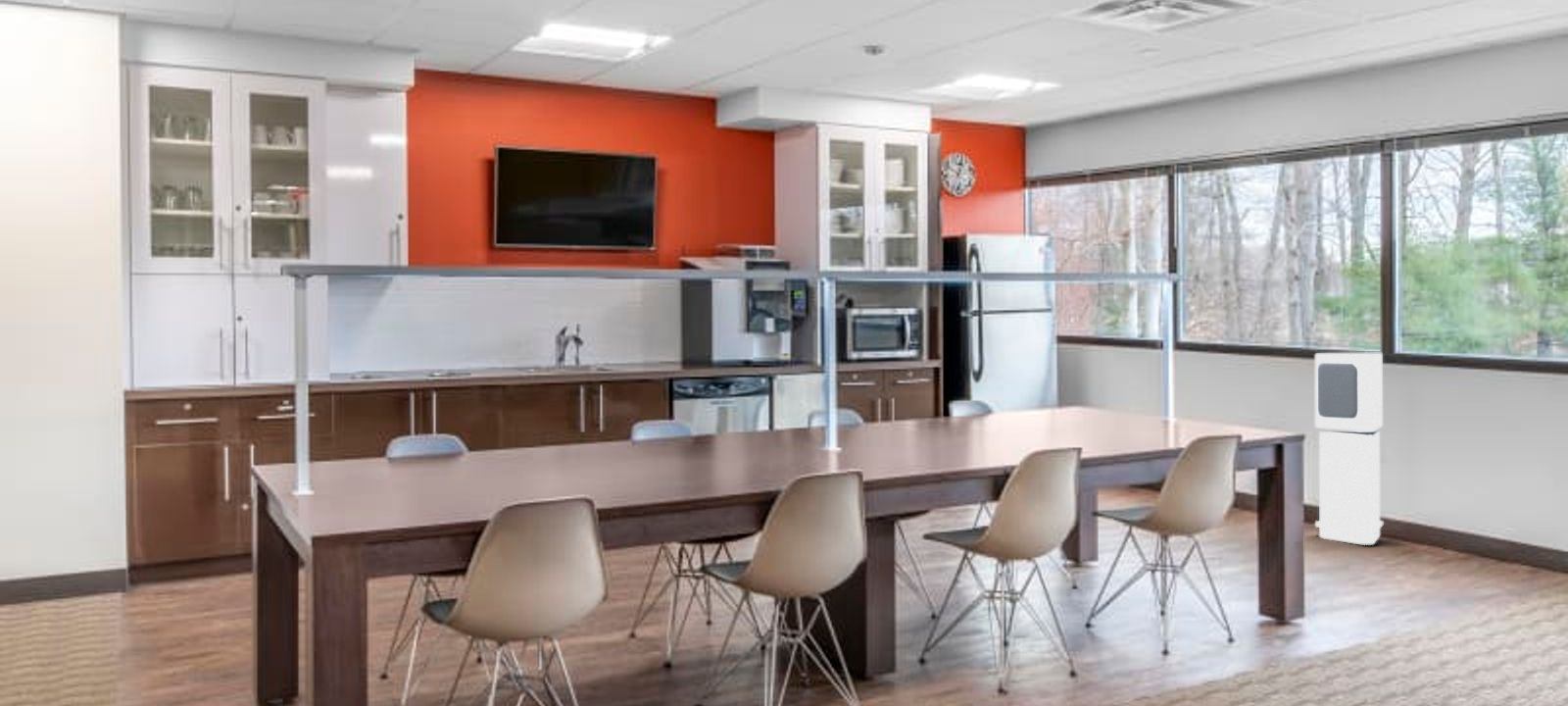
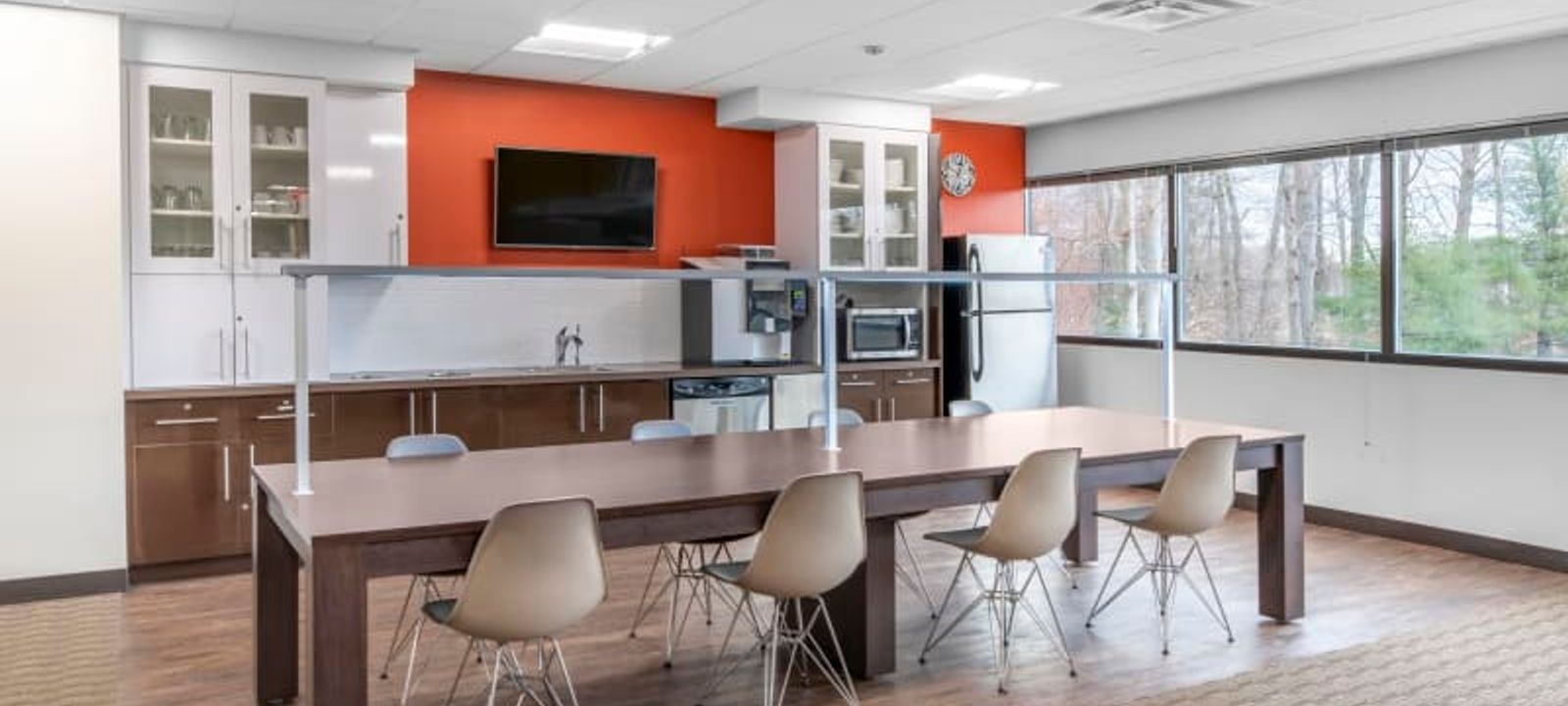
- air purifier (1358, 445)
